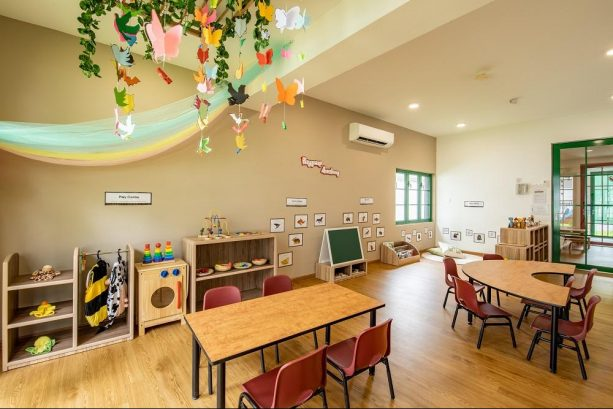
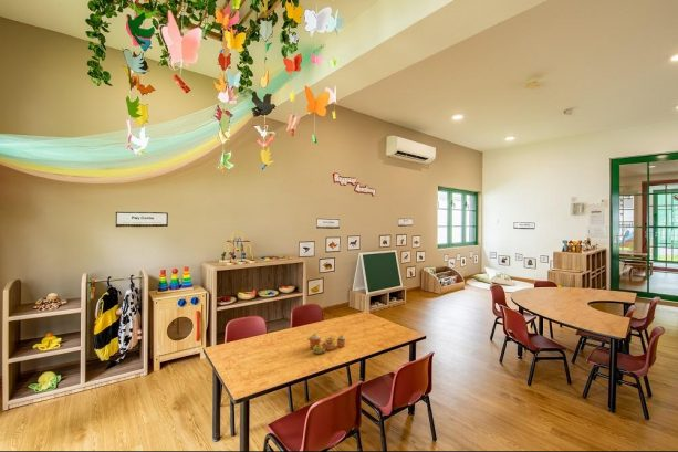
+ toy tea set (326, 339)
